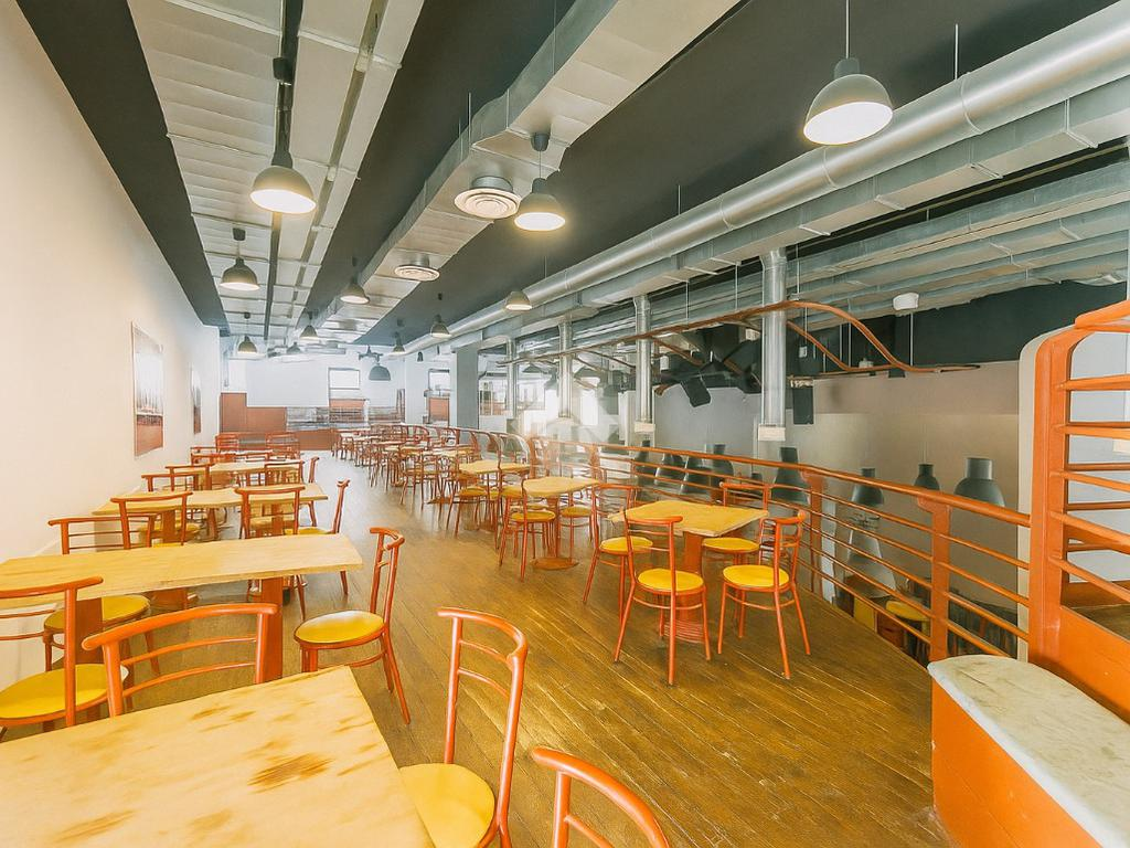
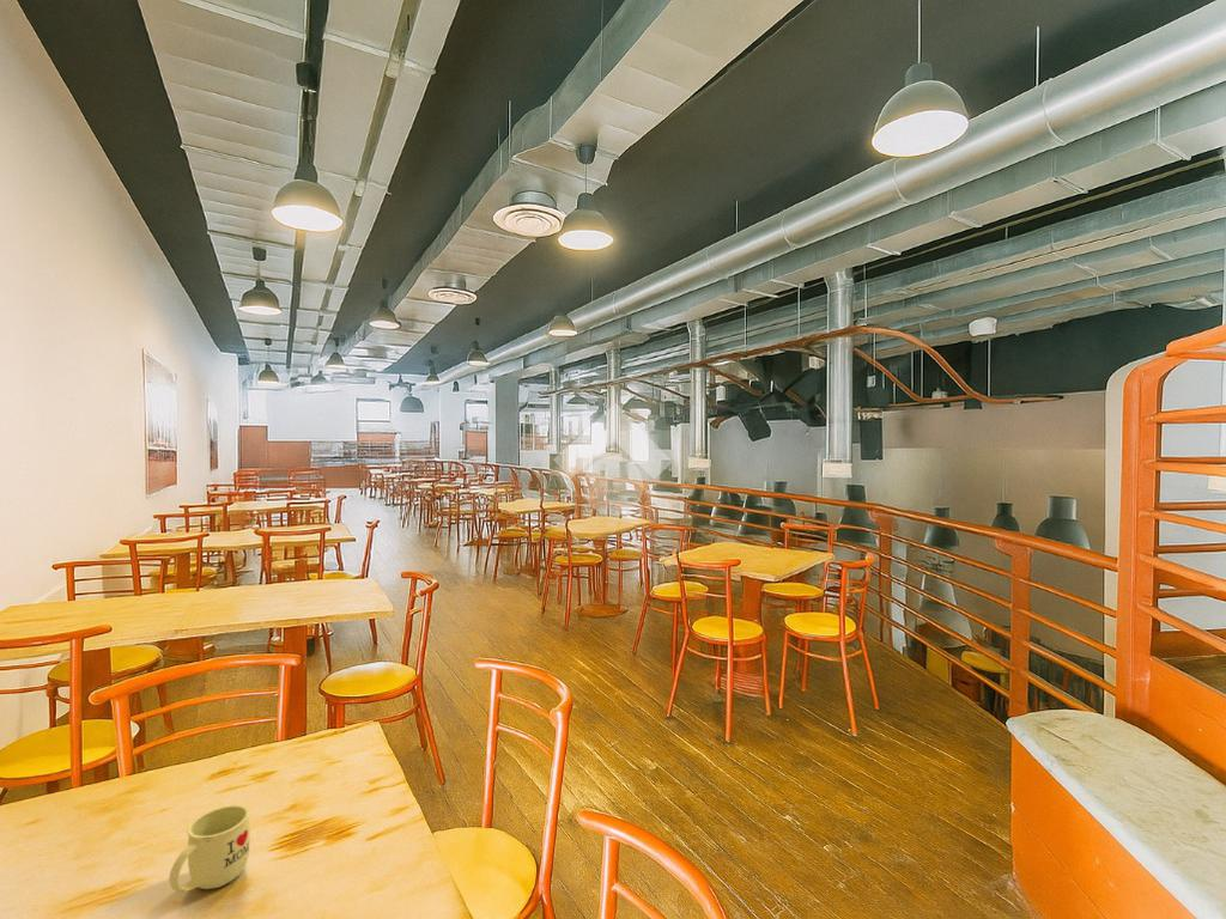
+ mug (211, 856)
